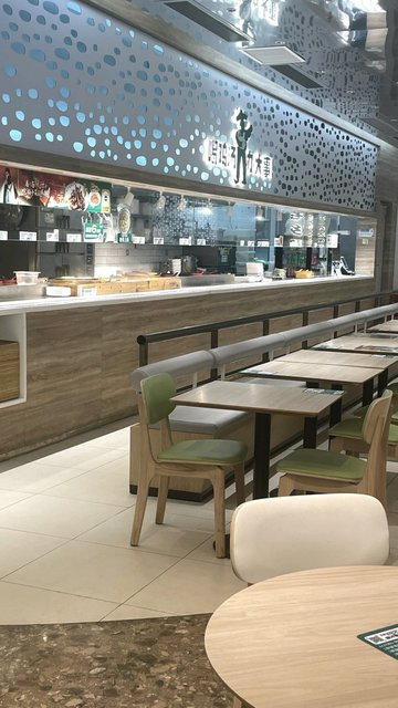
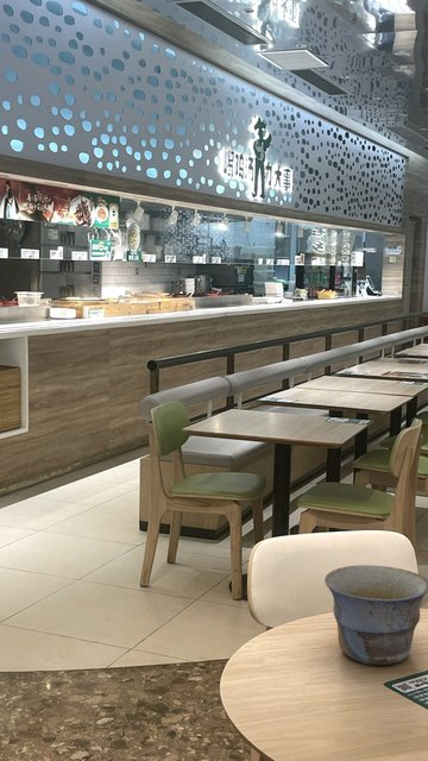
+ bowl (374, 615)
